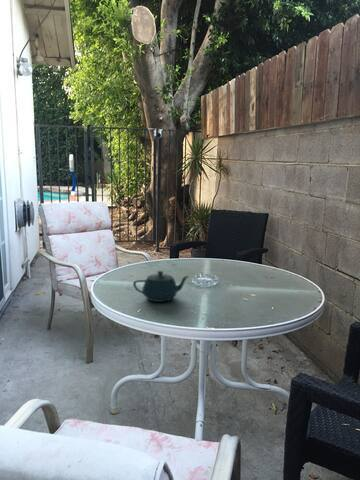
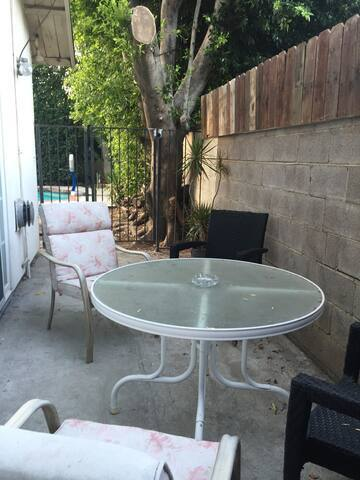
- teapot (161, 284)
